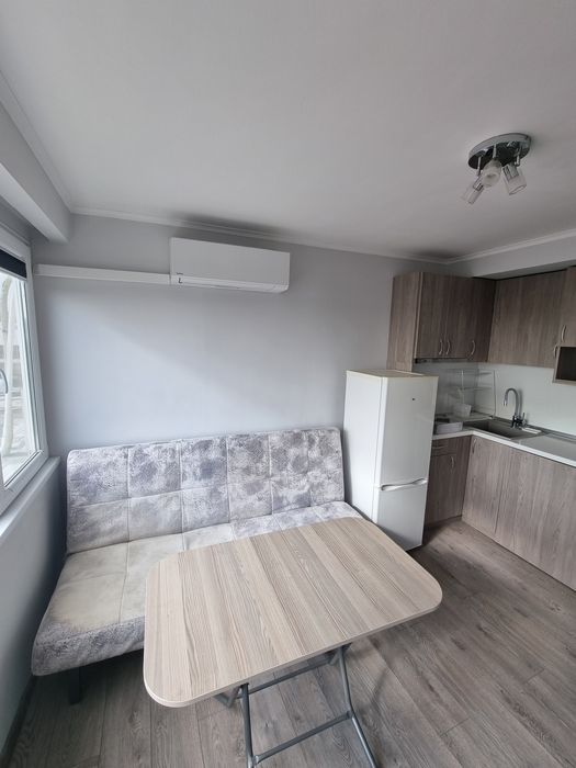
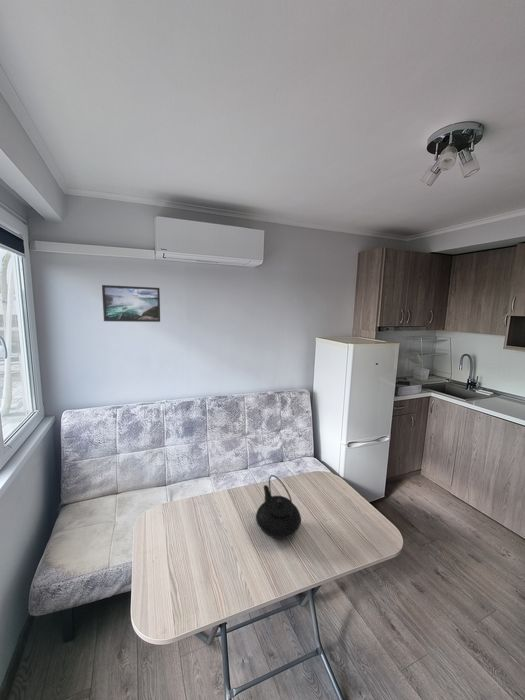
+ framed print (132, 304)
+ teapot (276, 503)
